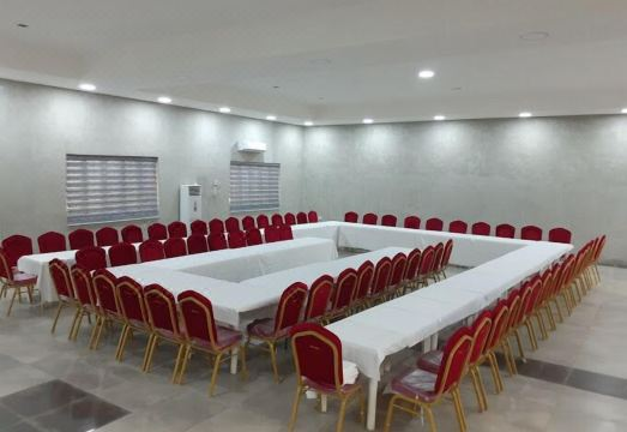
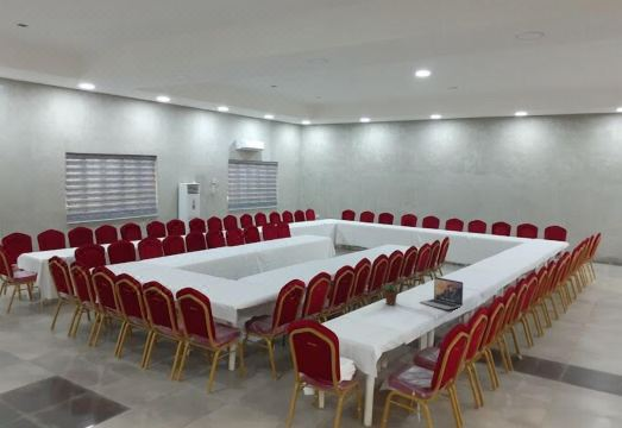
+ potted plant (390, 294)
+ laptop (440, 292)
